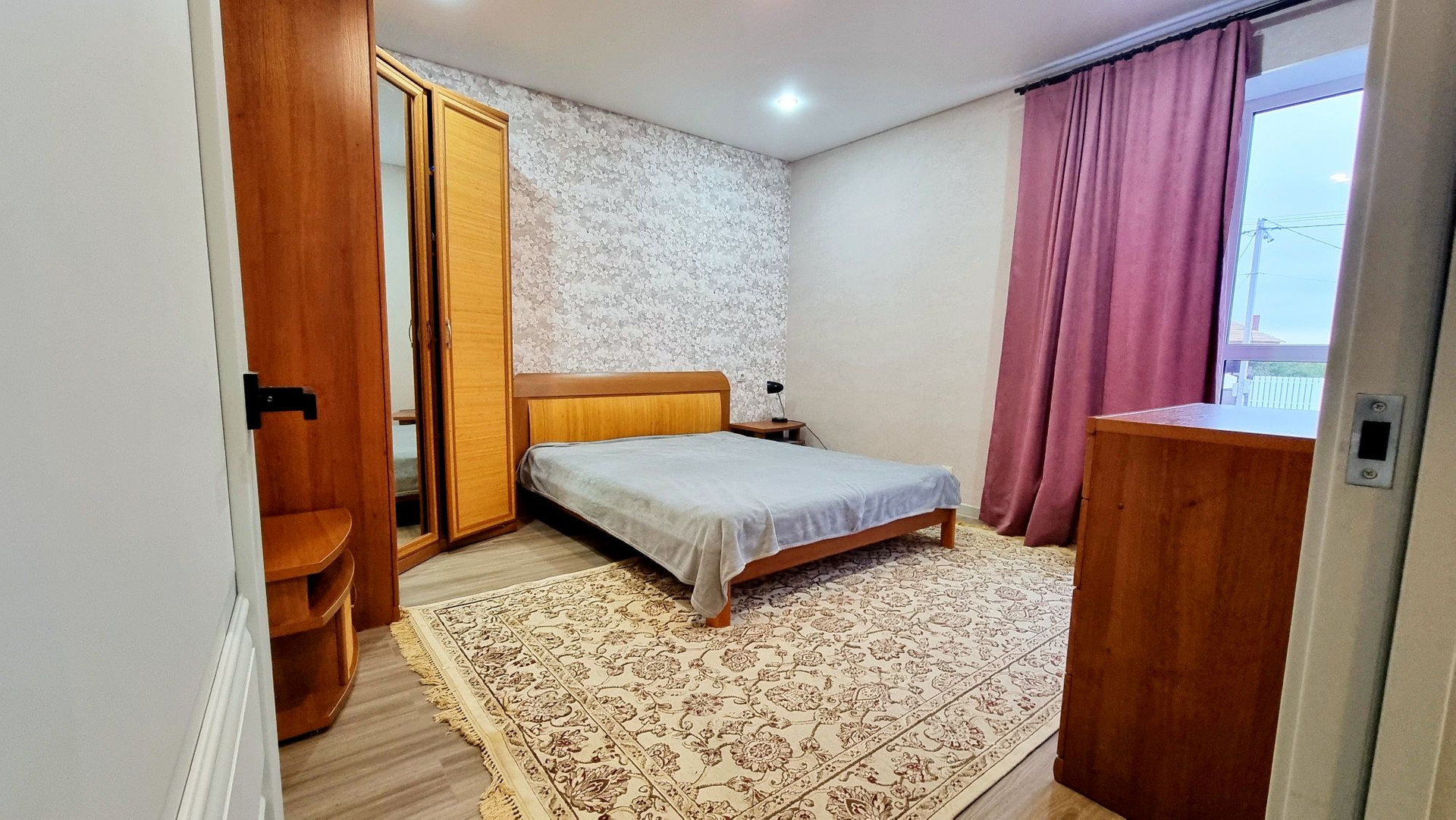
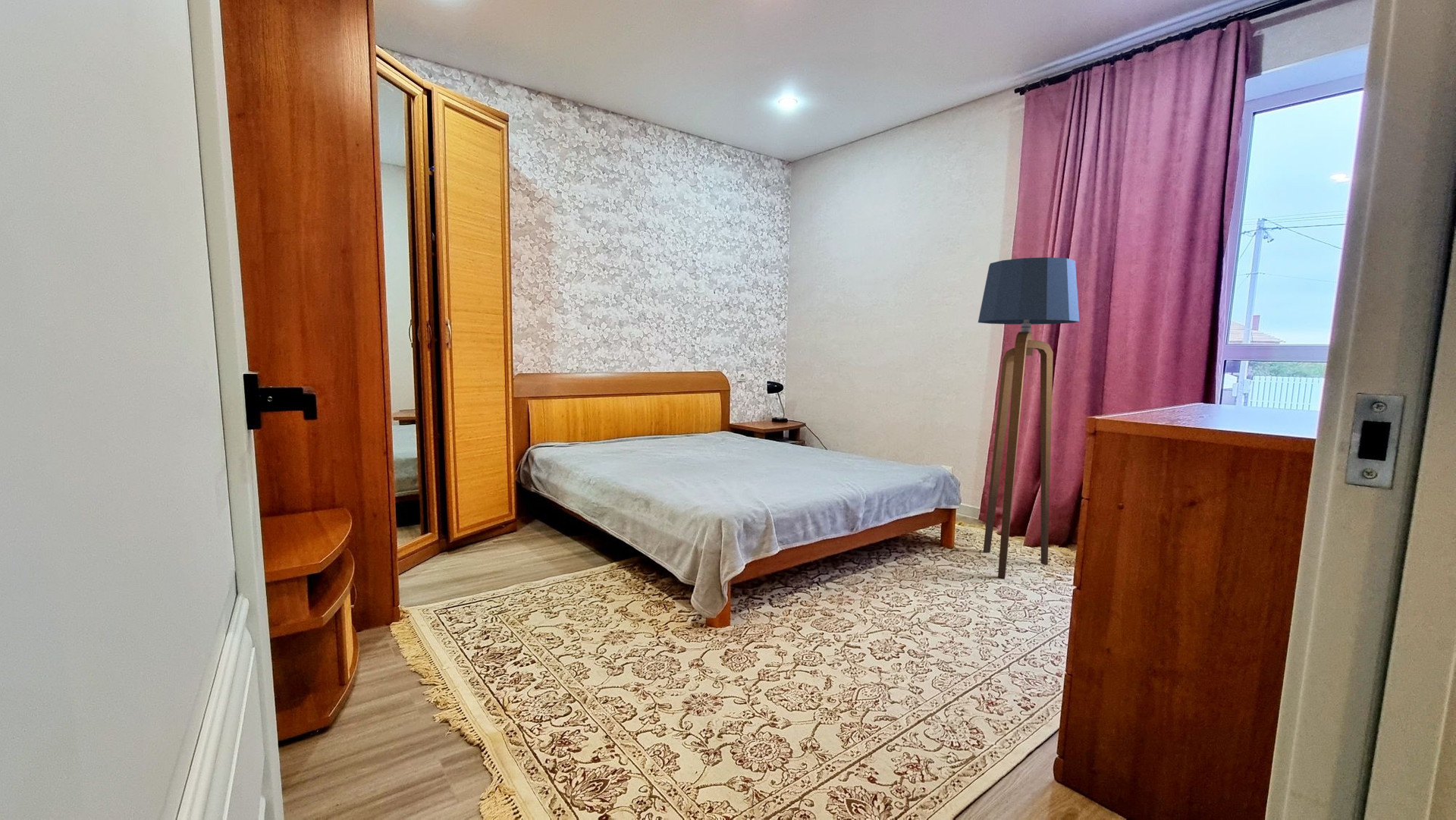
+ floor lamp (1019, 419)
